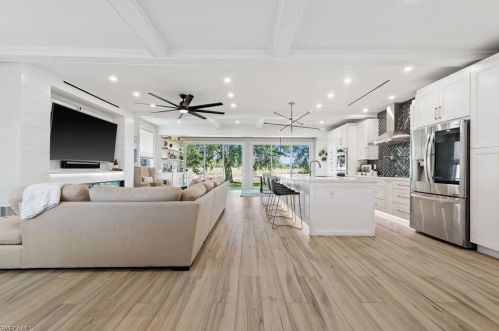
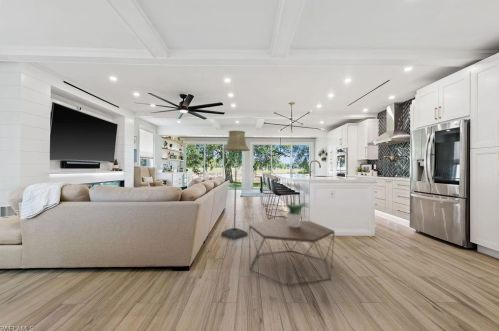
+ potted plant (296, 214)
+ coffee table (289, 247)
+ floor lamp (235, 183)
